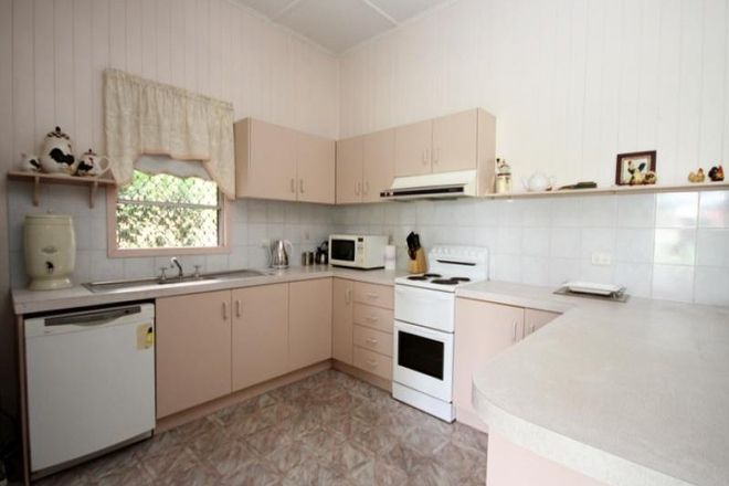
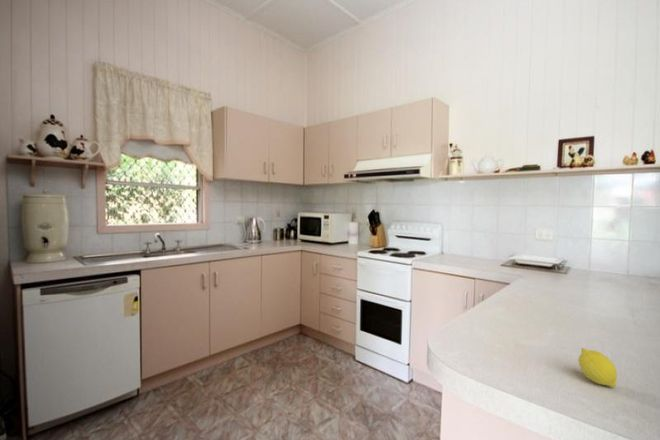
+ fruit (597, 366)
